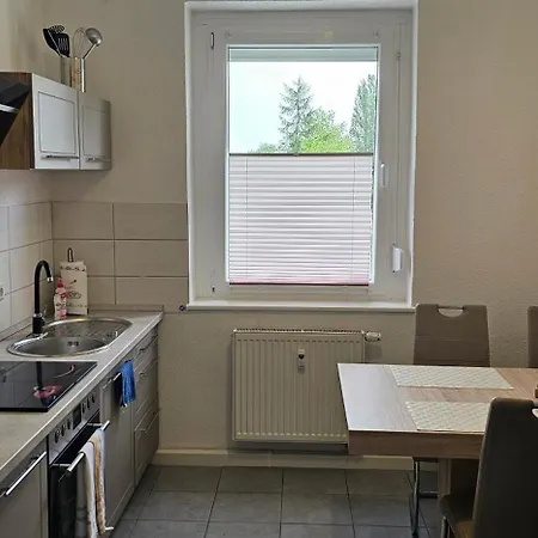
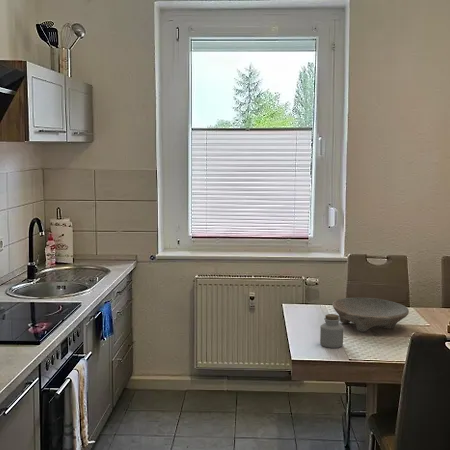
+ bowl (369, 315)
+ jar (331, 329)
